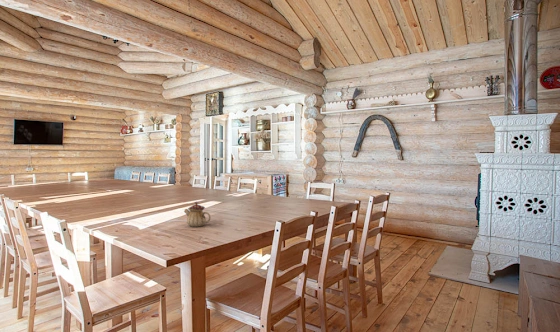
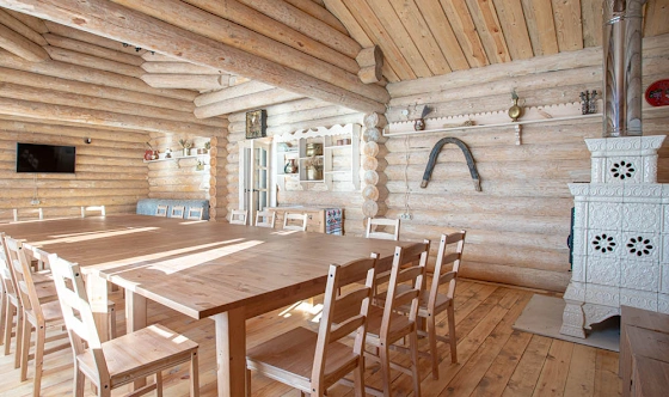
- teapot (197, 213)
